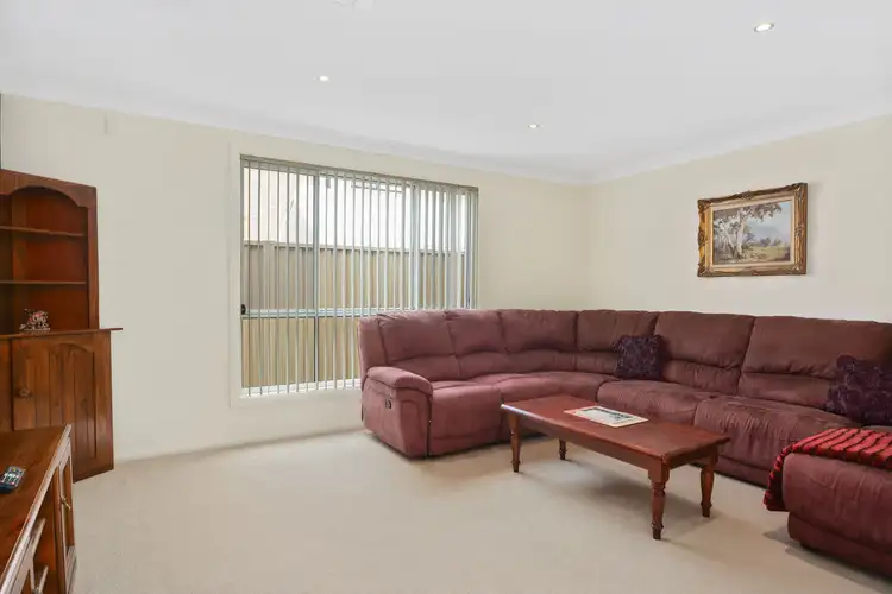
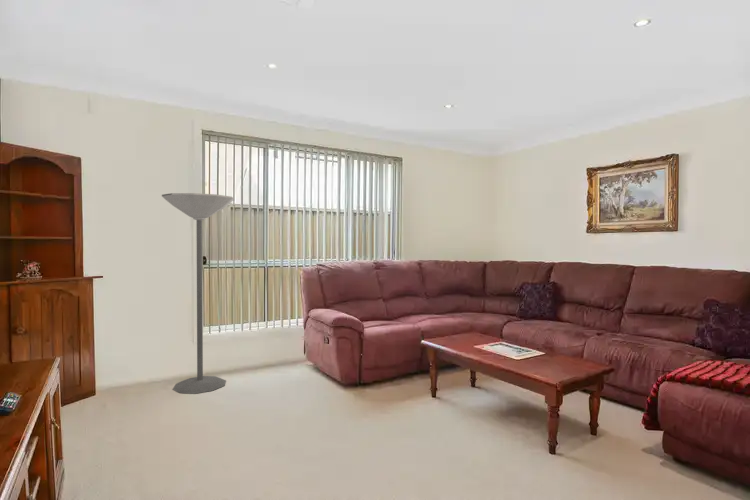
+ floor lamp (199, 291)
